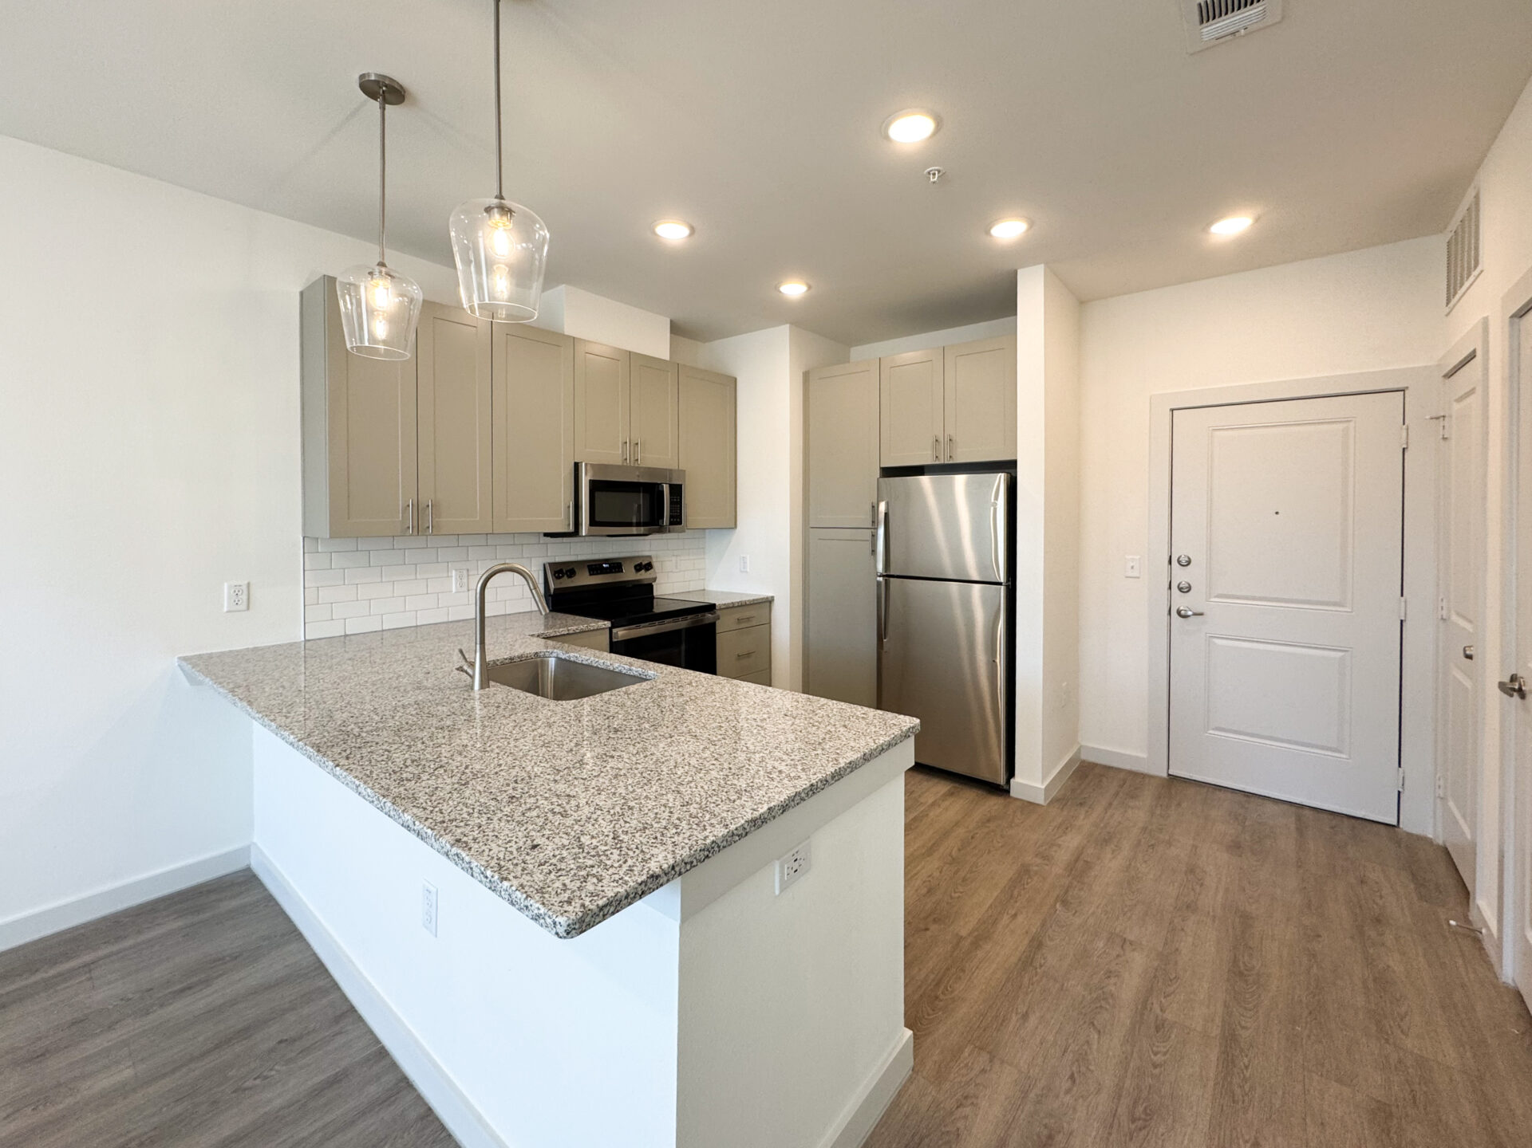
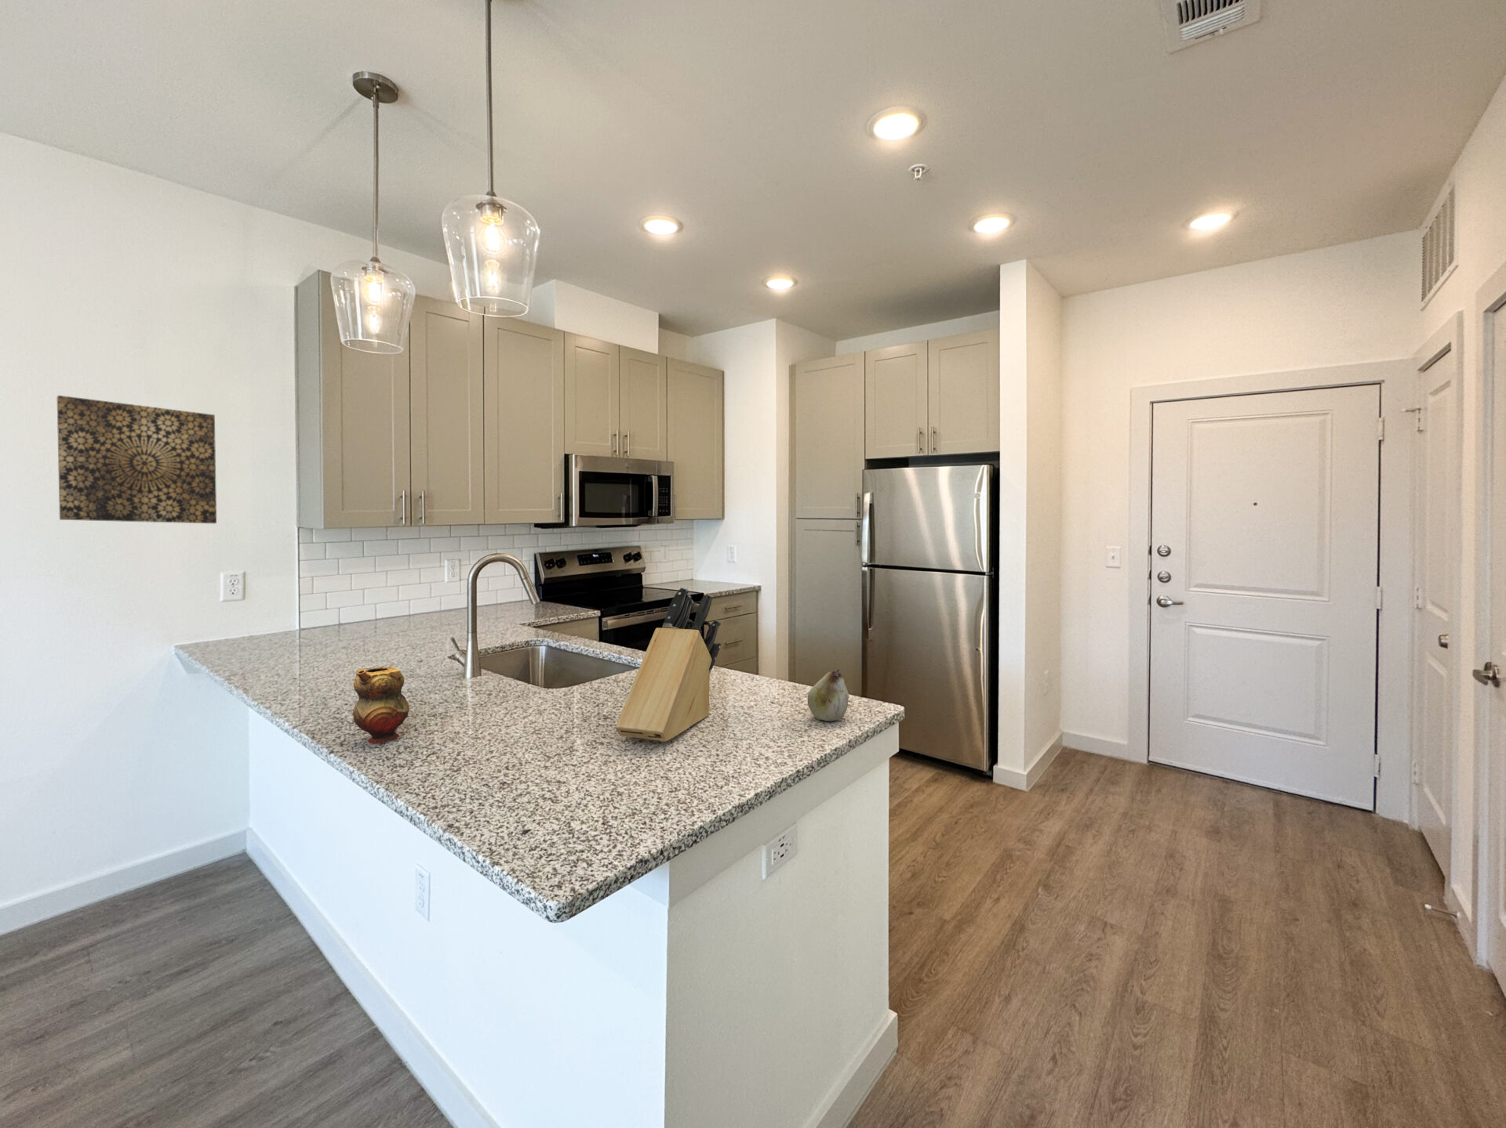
+ wall art (141, 463)
+ fruit (828, 693)
+ knife block (675, 656)
+ teapot (382, 697)
